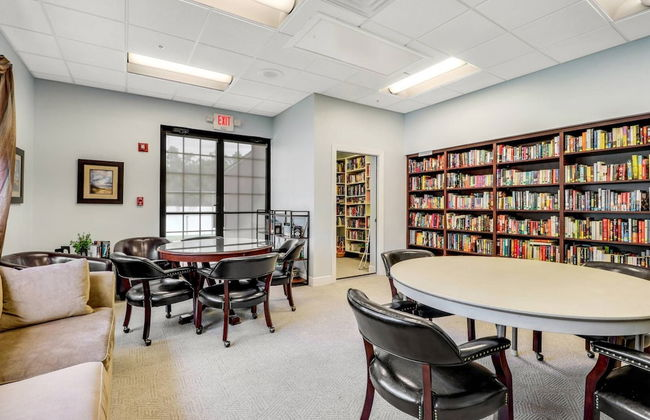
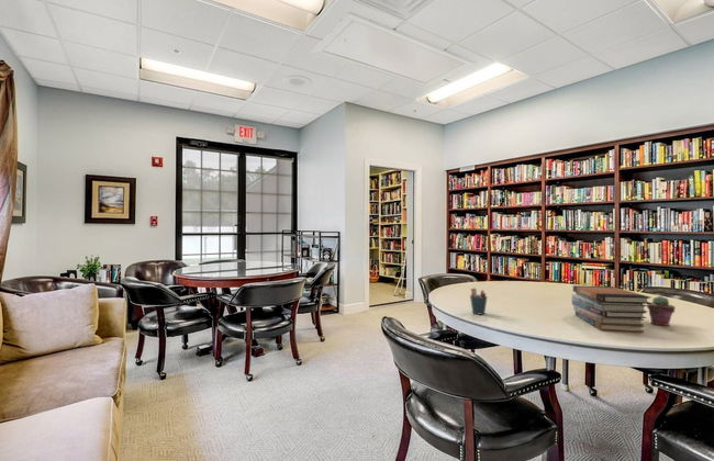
+ potted succulent (660, 310)
+ pen holder (478, 300)
+ book stack (606, 306)
